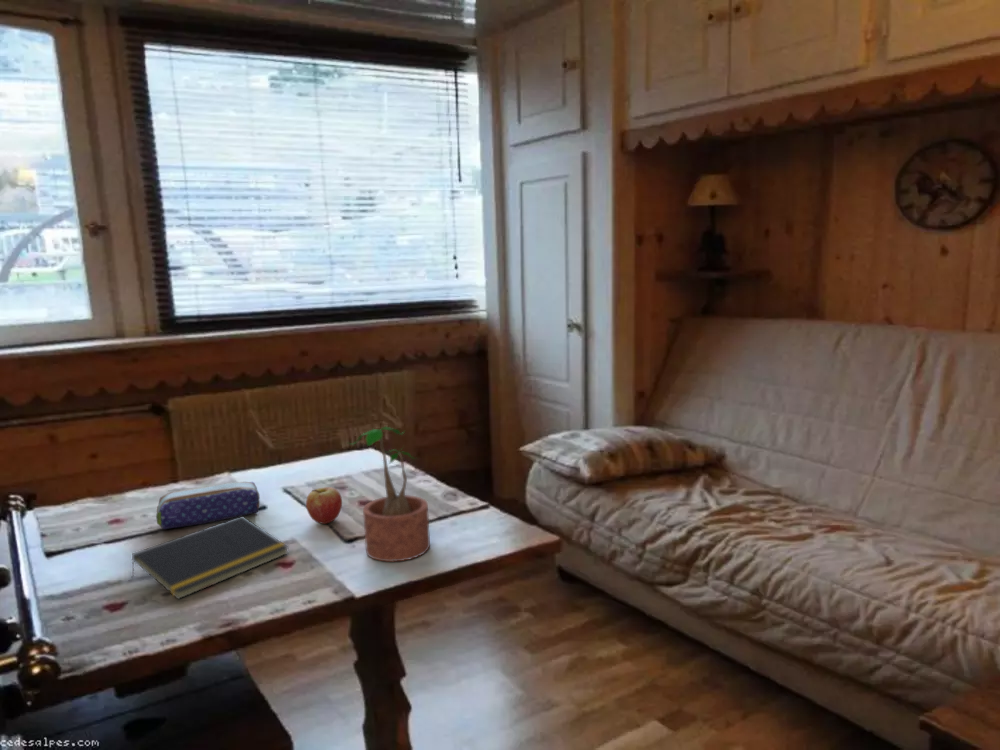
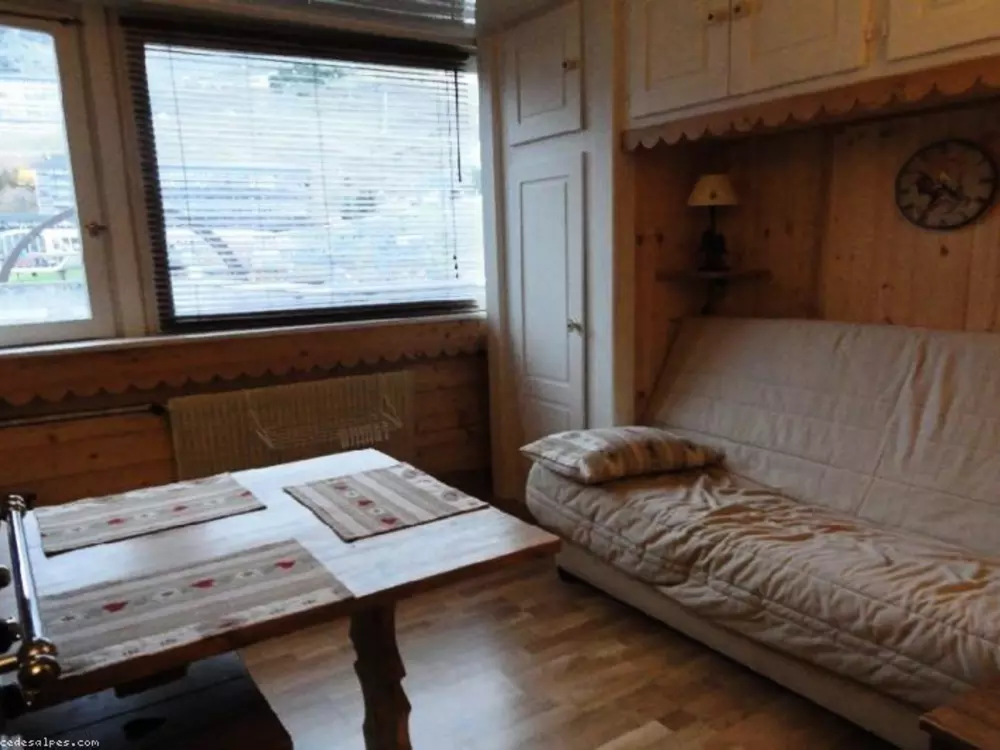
- notepad (213, 553)
- pencil case (208, 503)
- potted plant (387, 487)
- fruit (324, 504)
